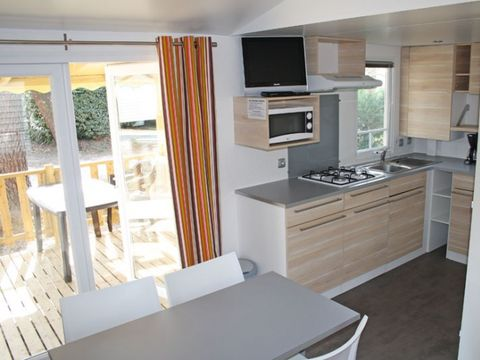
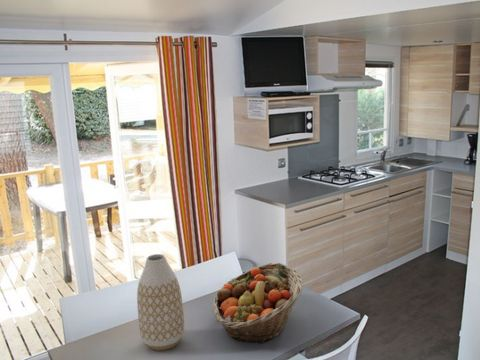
+ vase (159, 300)
+ fruit basket (257, 300)
